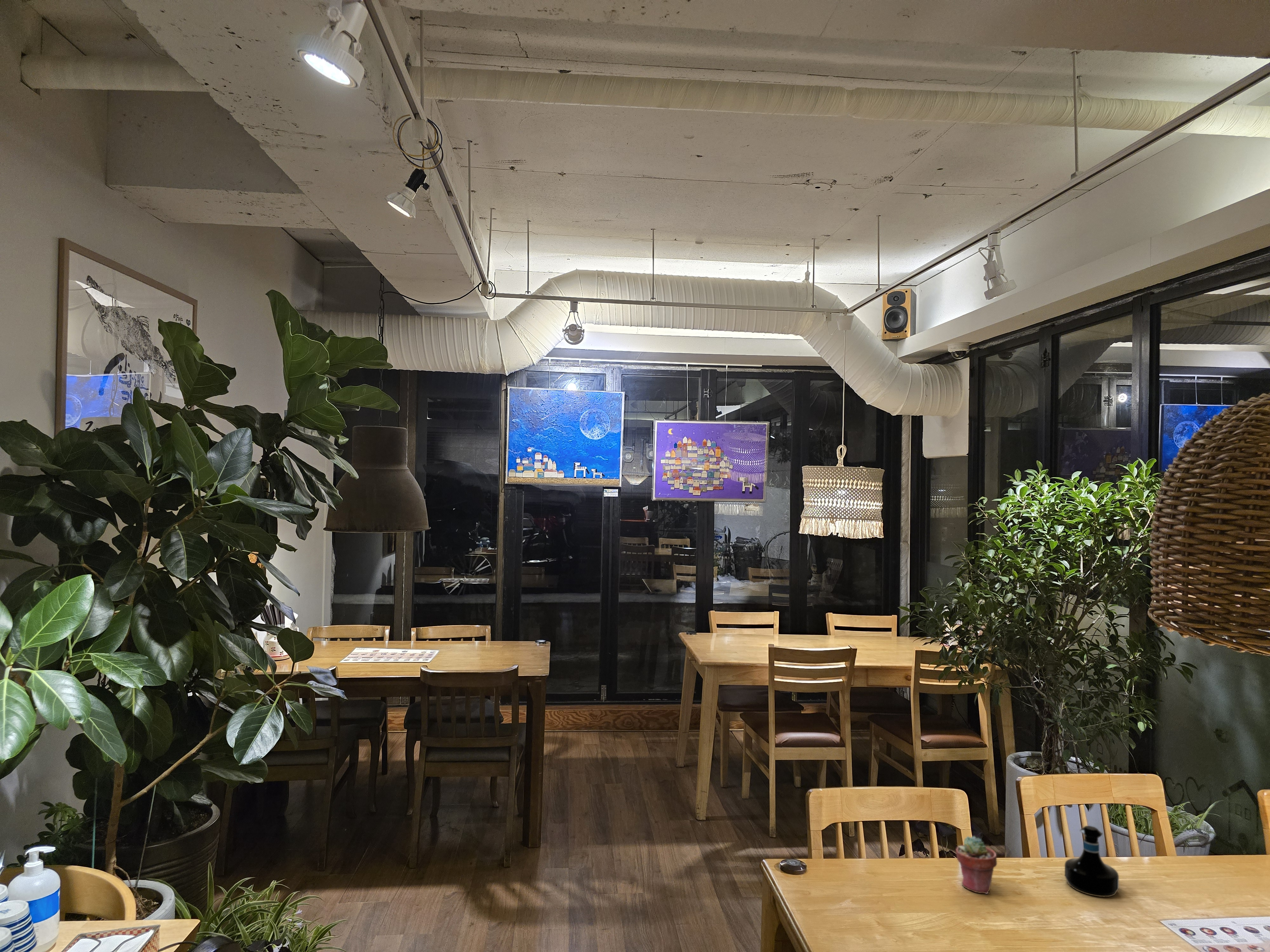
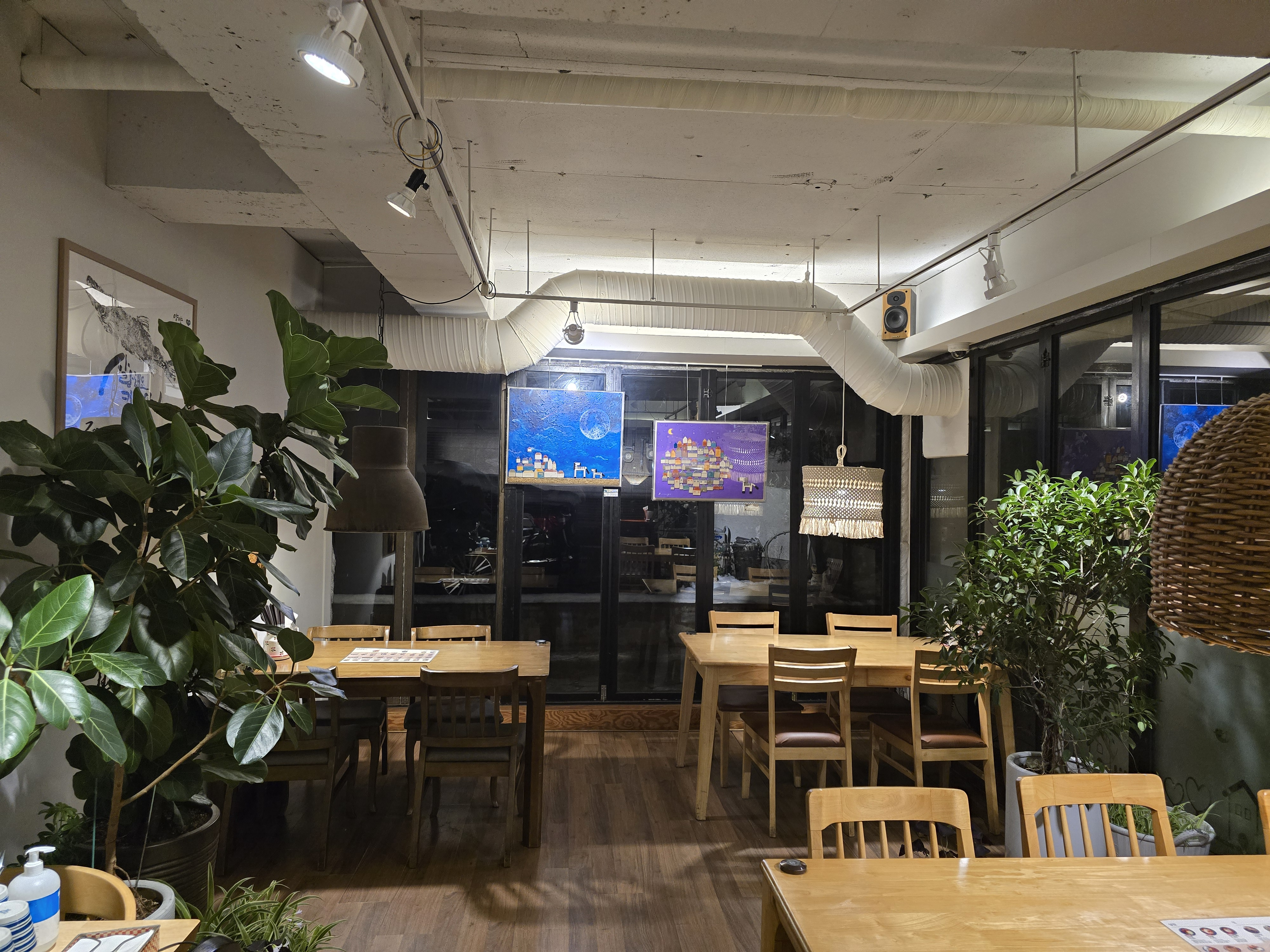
- tequila bottle (1091, 857)
- potted succulent (976, 862)
